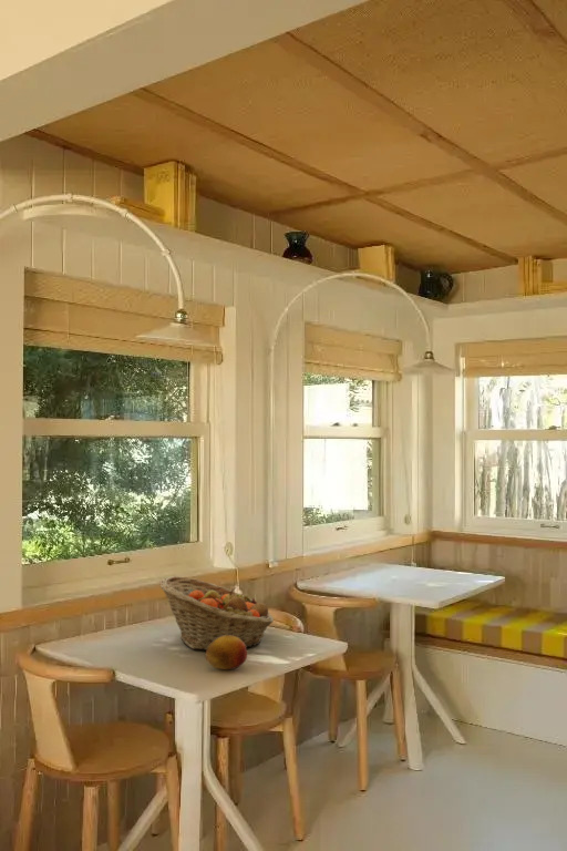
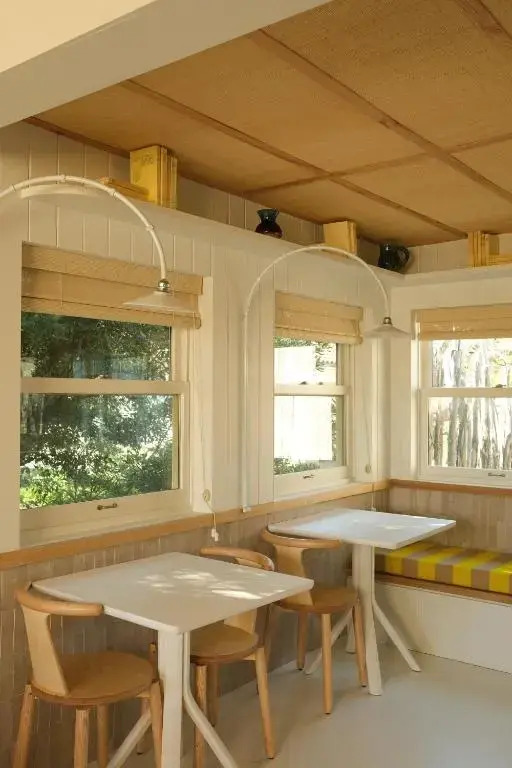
- fruit (226, 652)
- fruit basket (216, 609)
